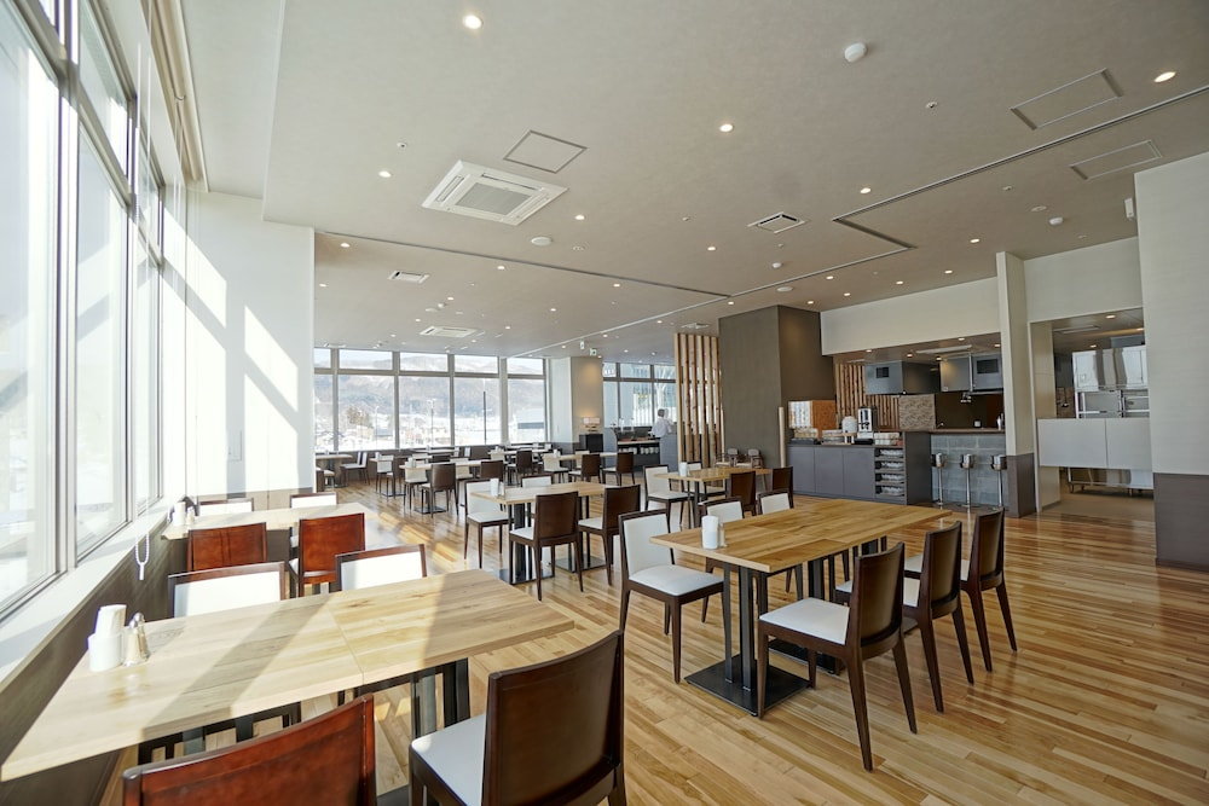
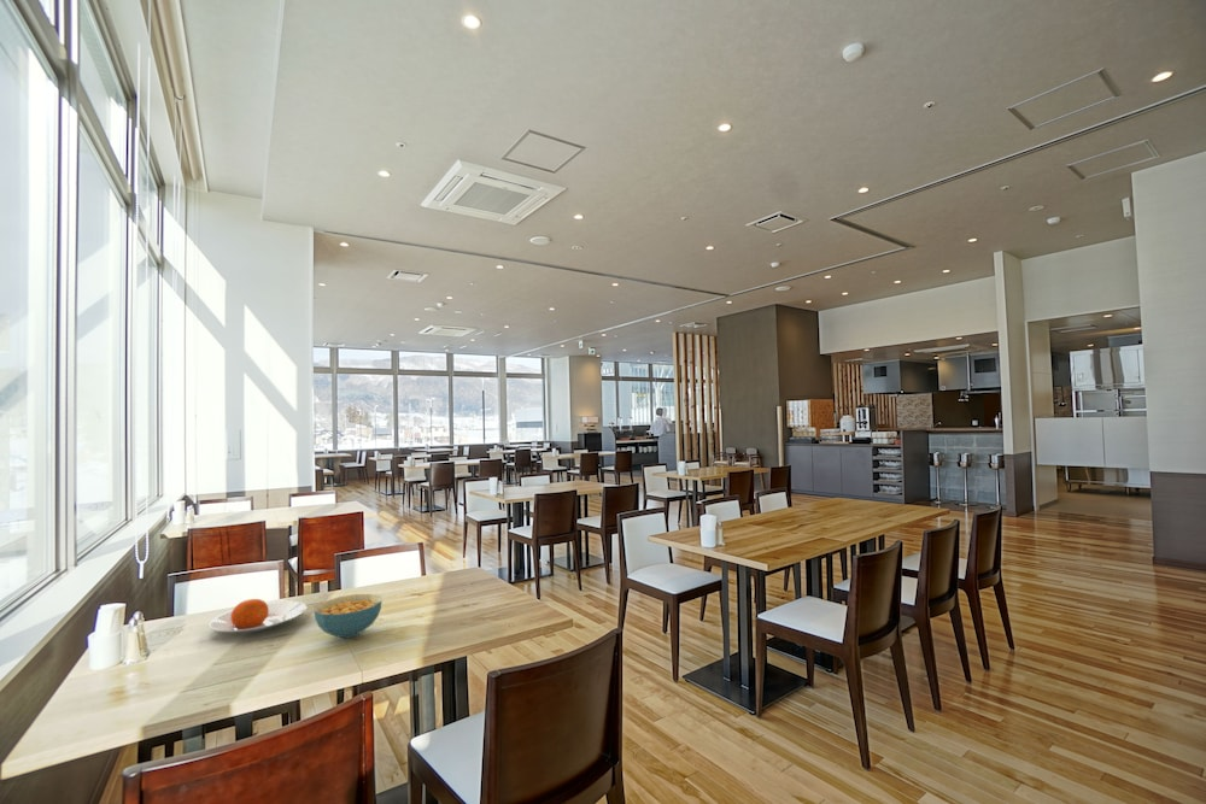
+ cereal bowl (349, 618)
+ plate (259, 611)
